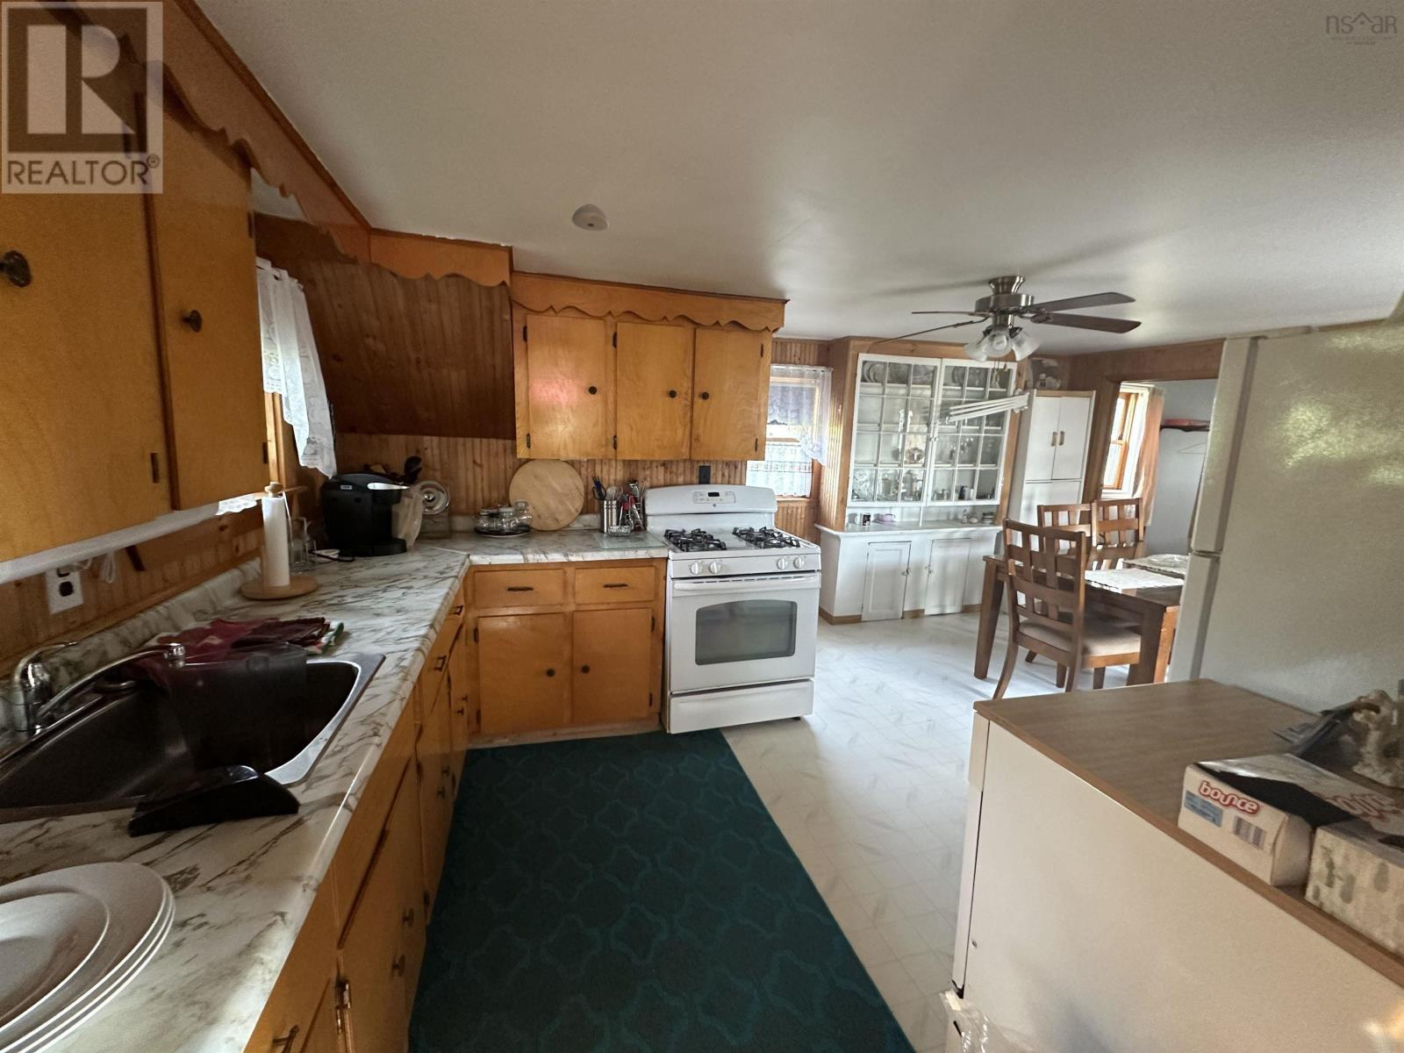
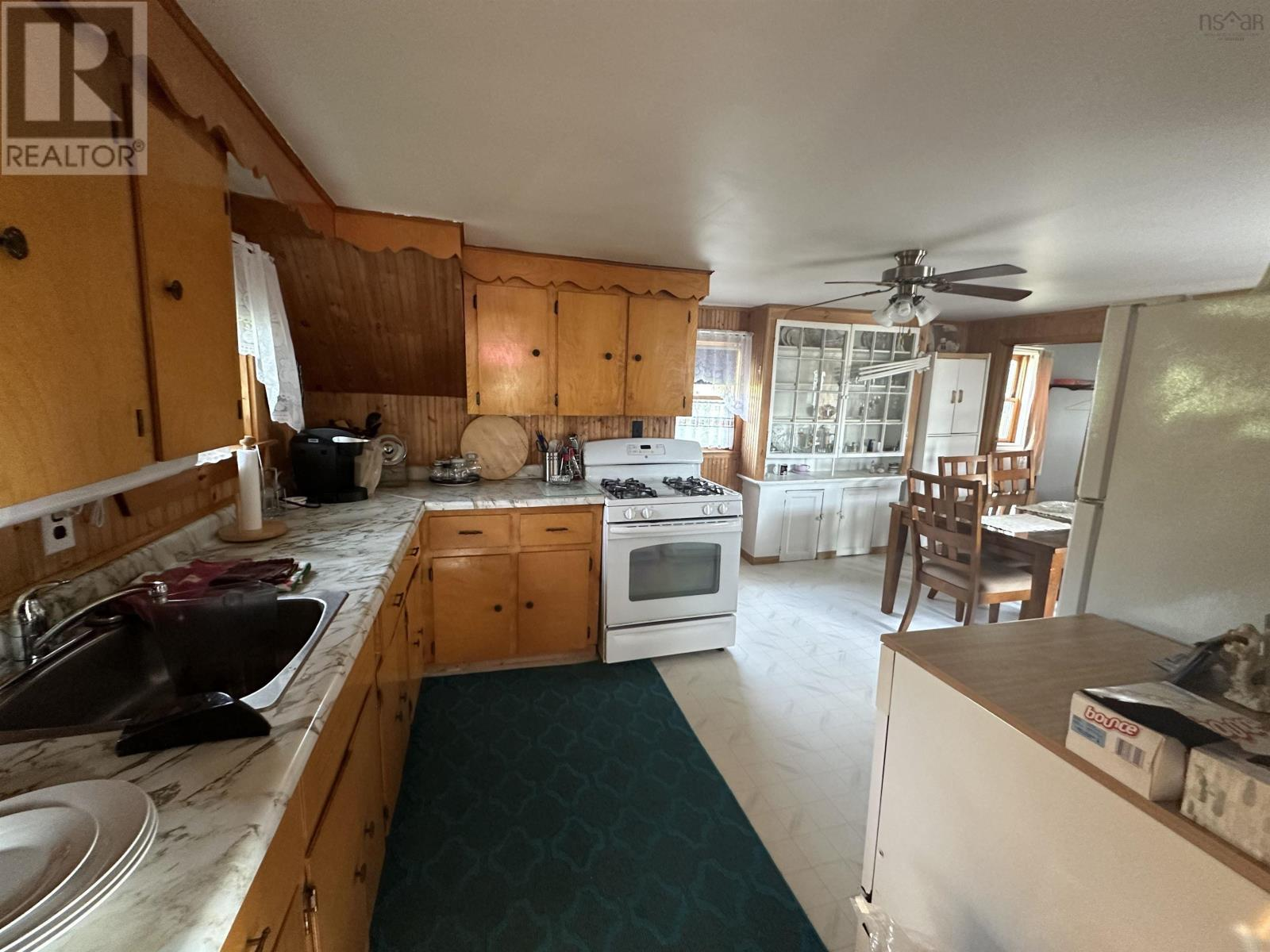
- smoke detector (590, 216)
